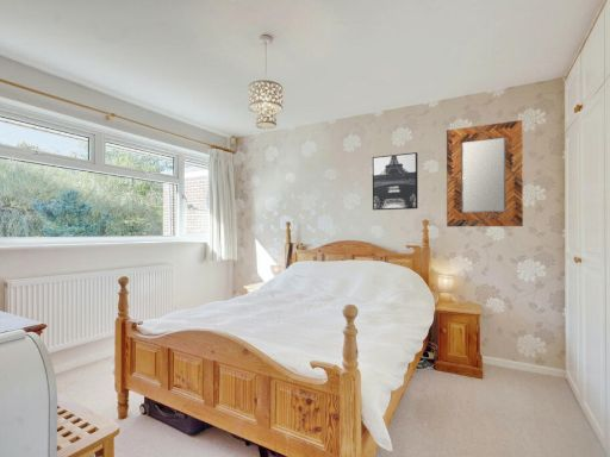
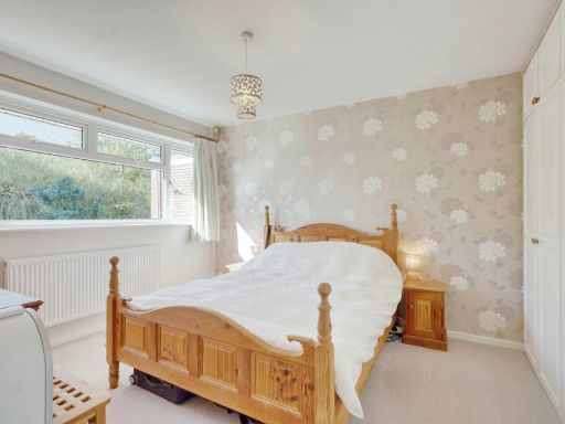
- home mirror (483, 176)
- wall art (394, 182)
